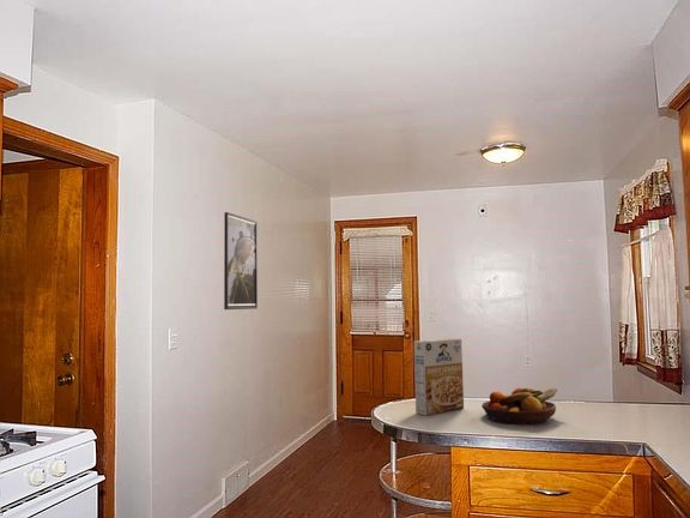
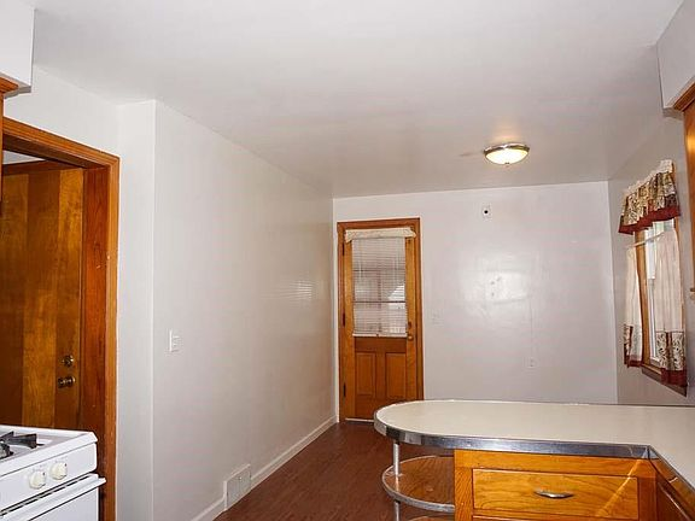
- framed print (241, 263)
- cereal box (438, 374)
- fruit bowl (518, 402)
